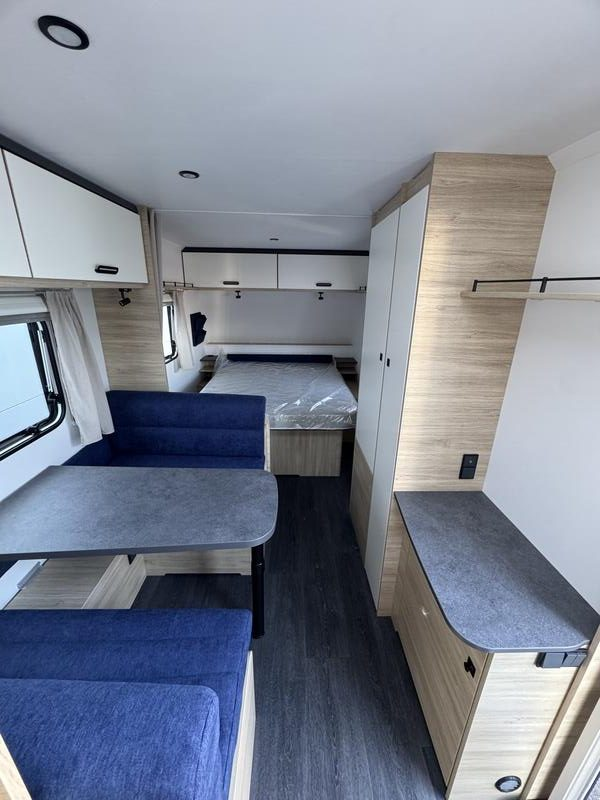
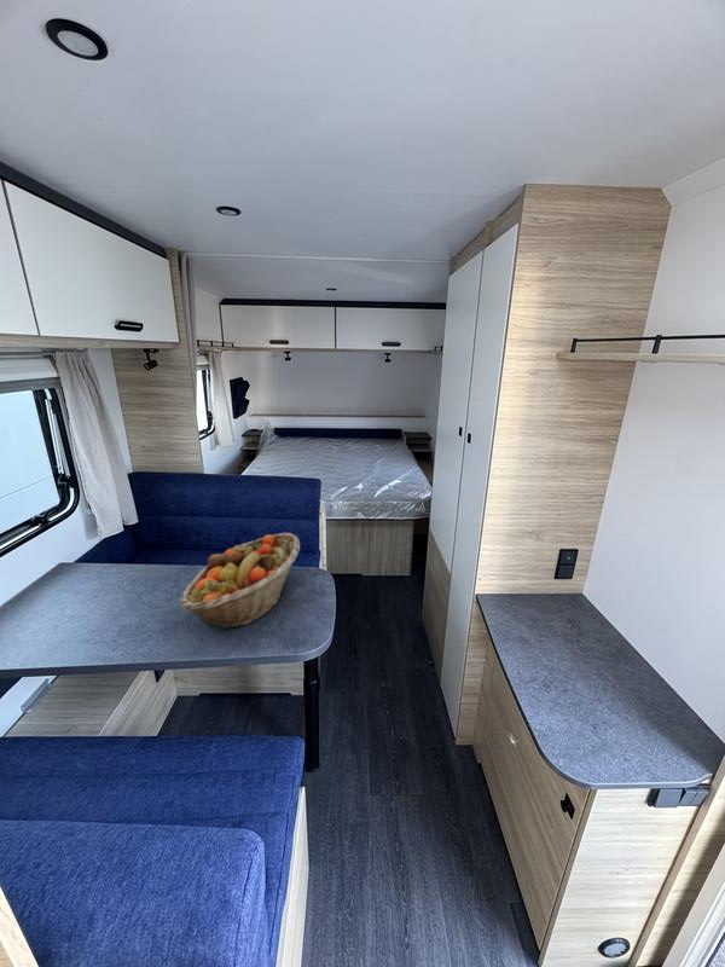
+ fruit basket (244, 575)
